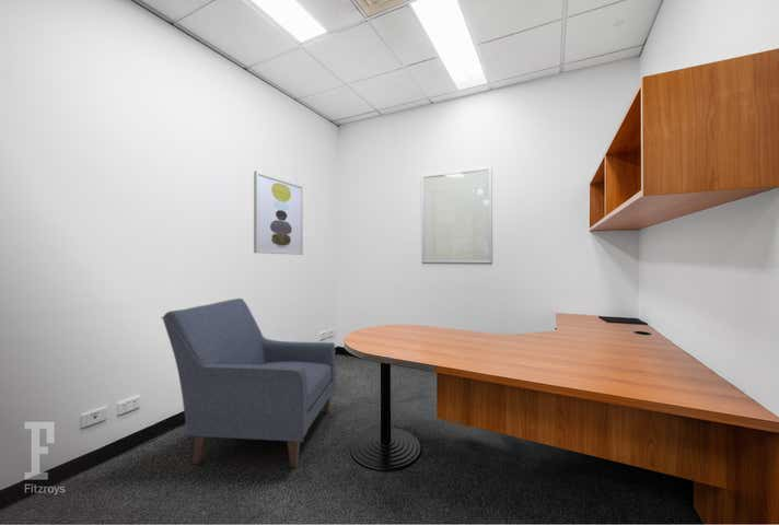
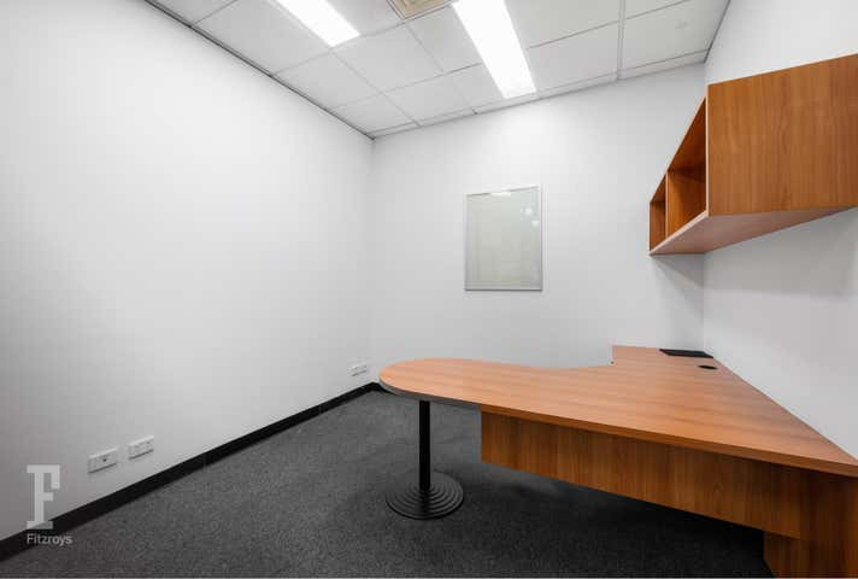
- chair (261, 368)
- wall art (280, 215)
